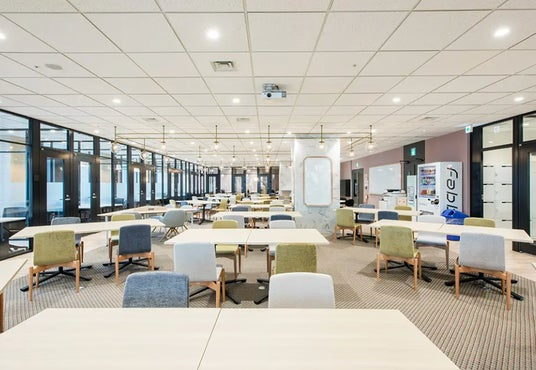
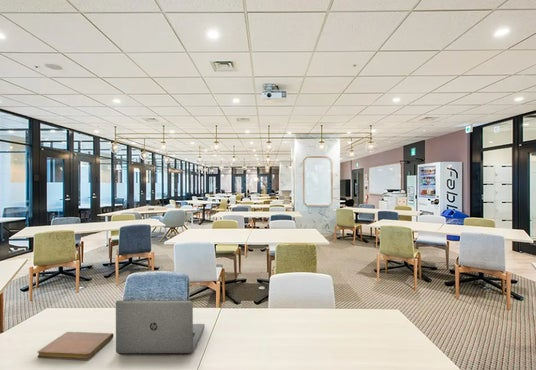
+ notebook (77, 344)
+ laptop (164, 315)
